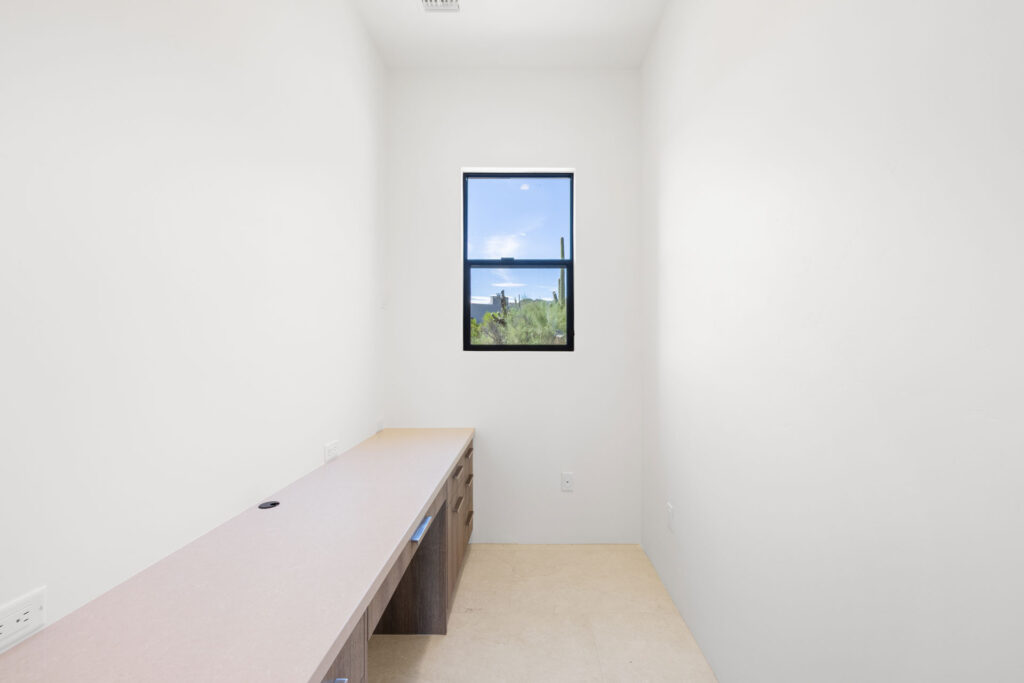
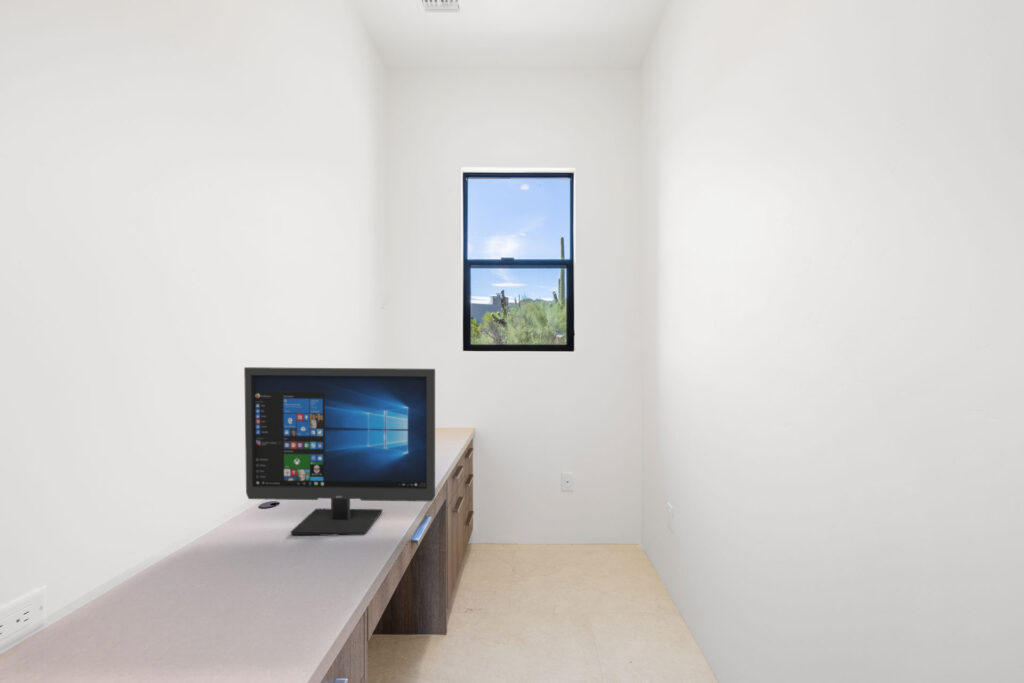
+ computer monitor (339, 445)
